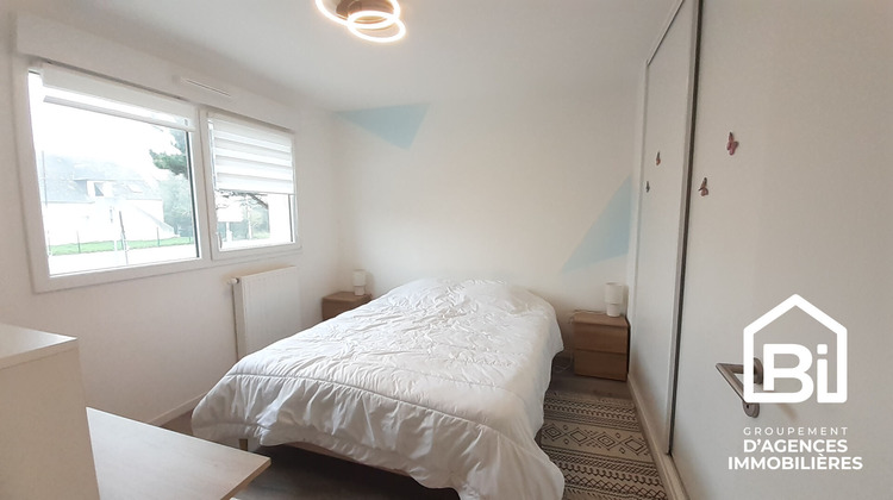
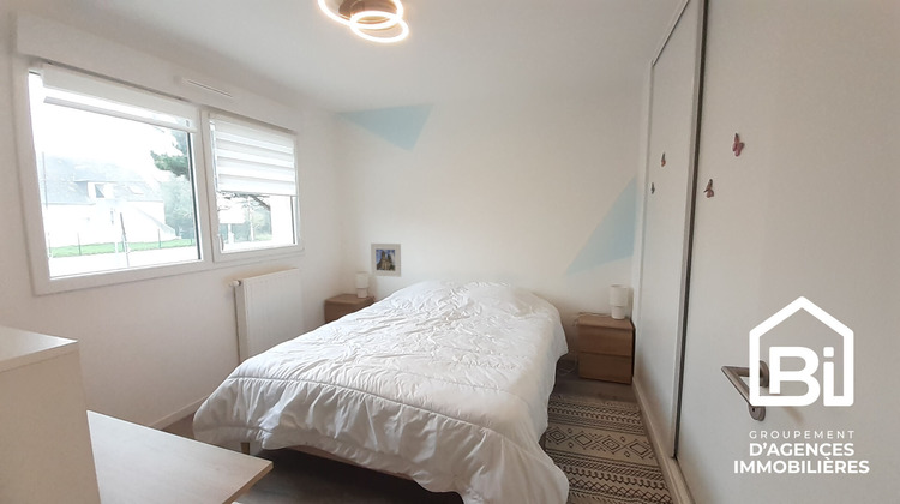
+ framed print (385, 259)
